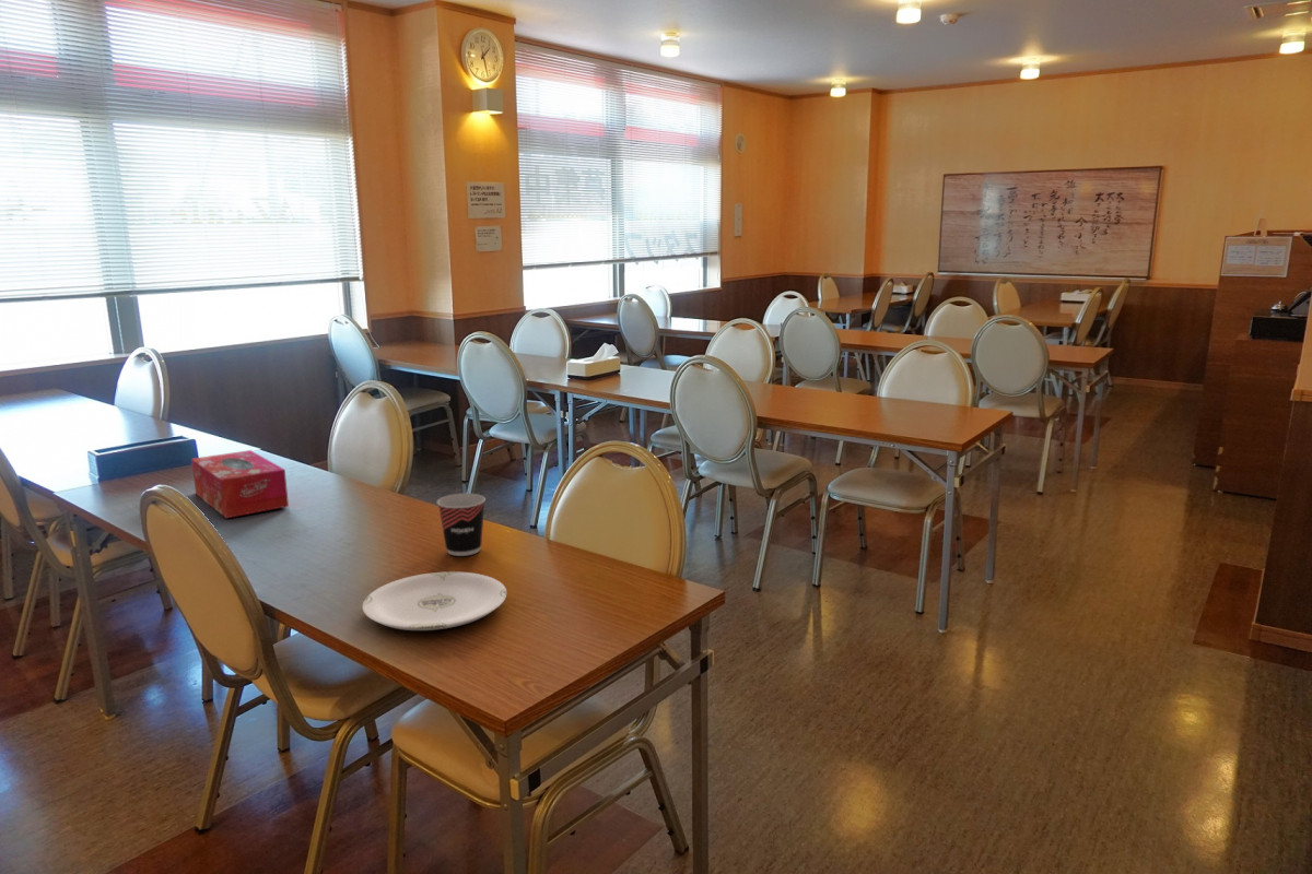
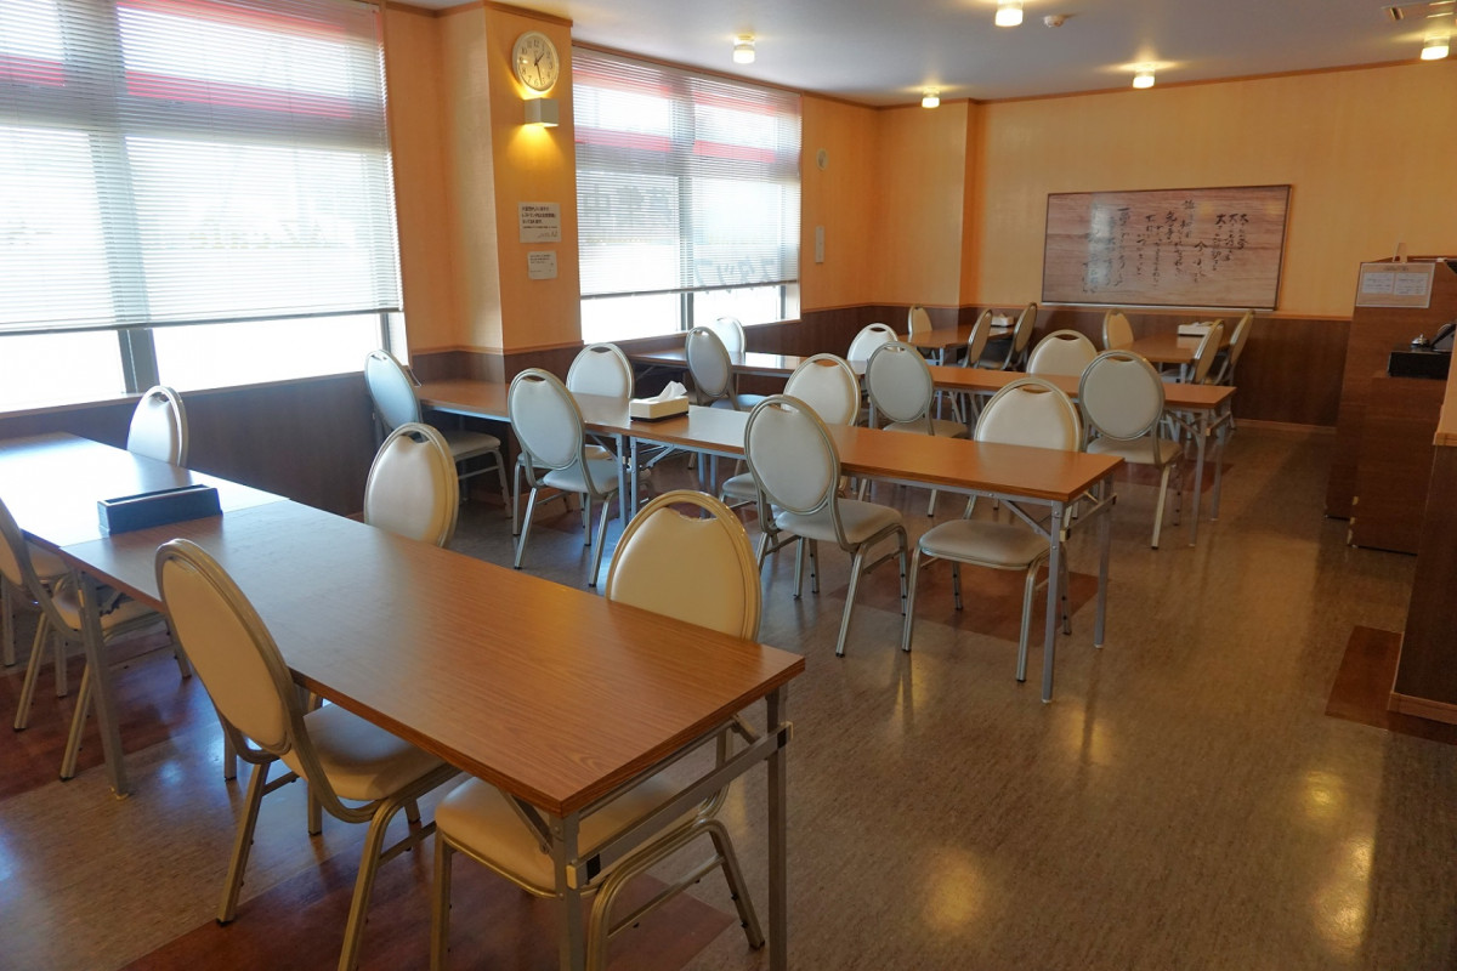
- tissue box (238, 482)
- cup (462, 524)
- plate (436, 602)
